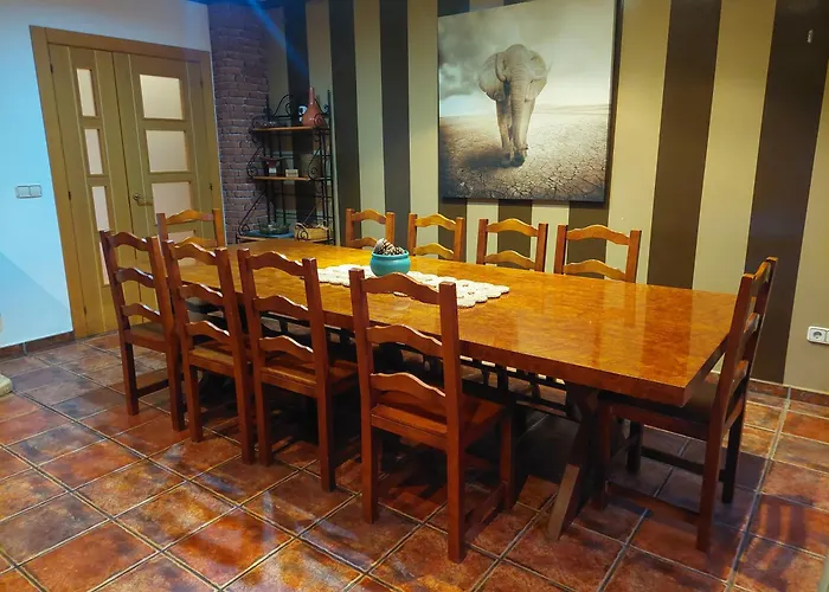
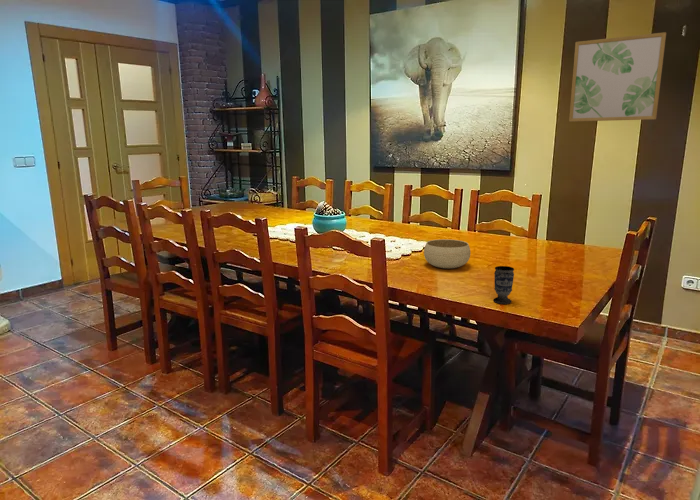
+ wall art (614, 79)
+ cup (503, 284)
+ bowl (446, 254)
